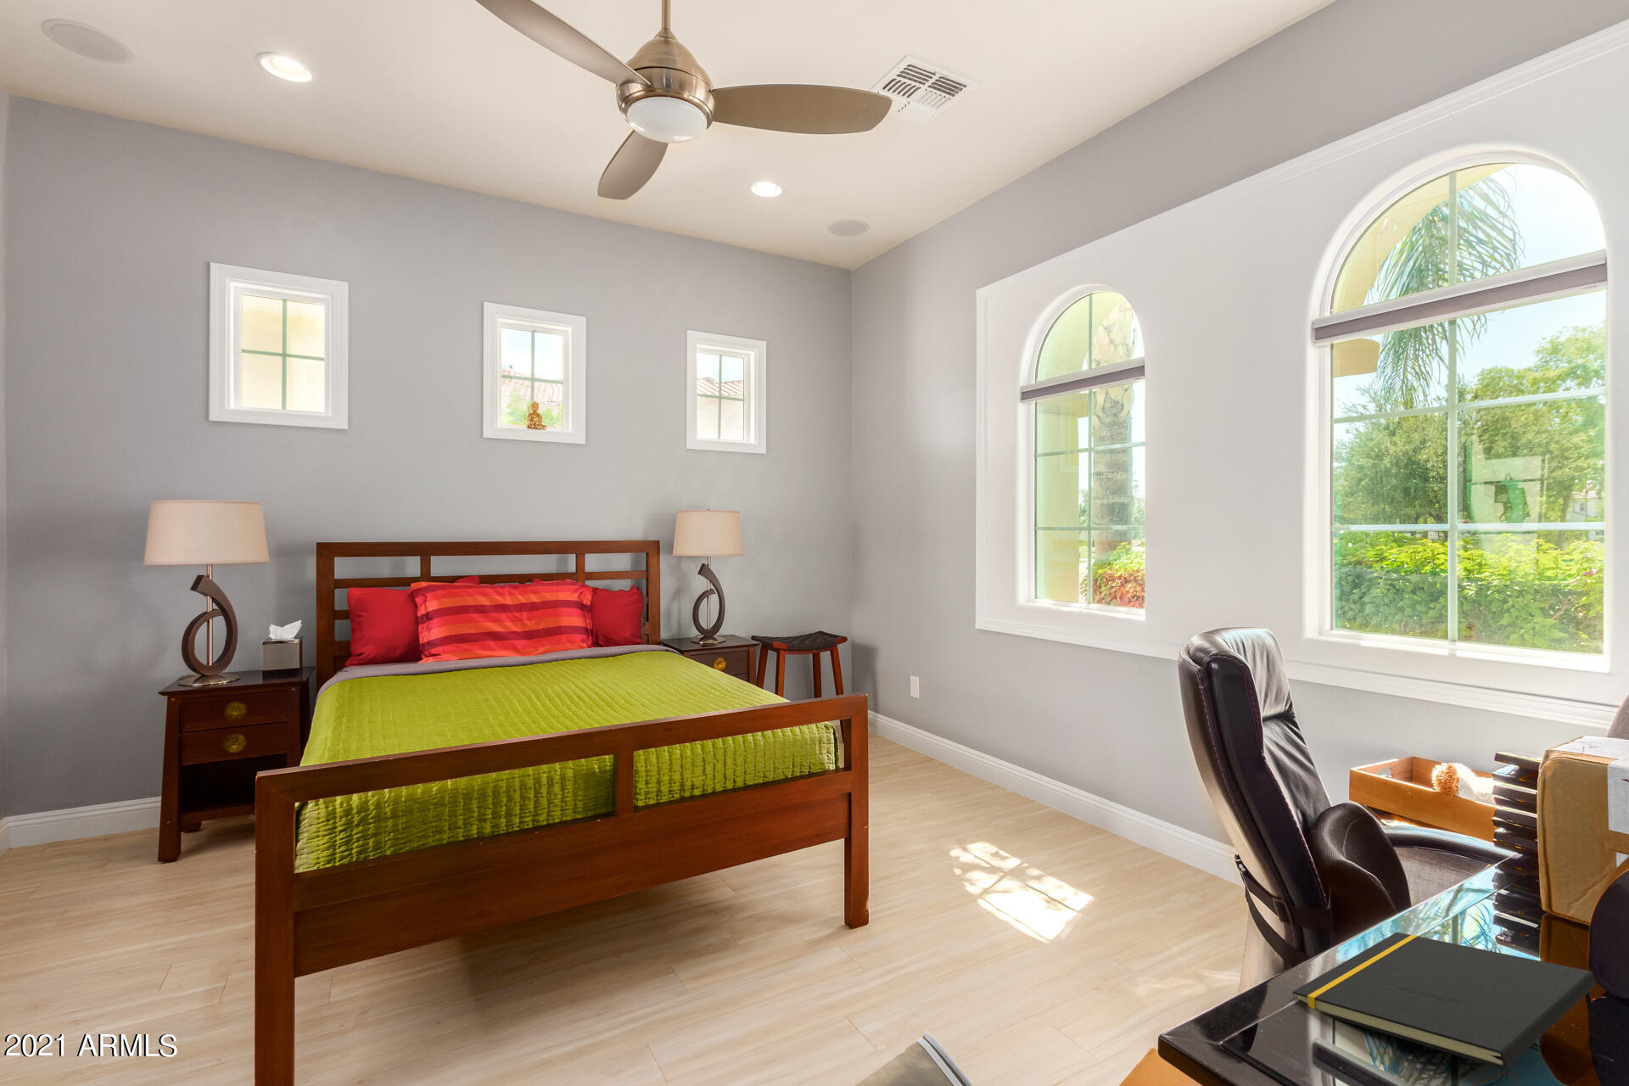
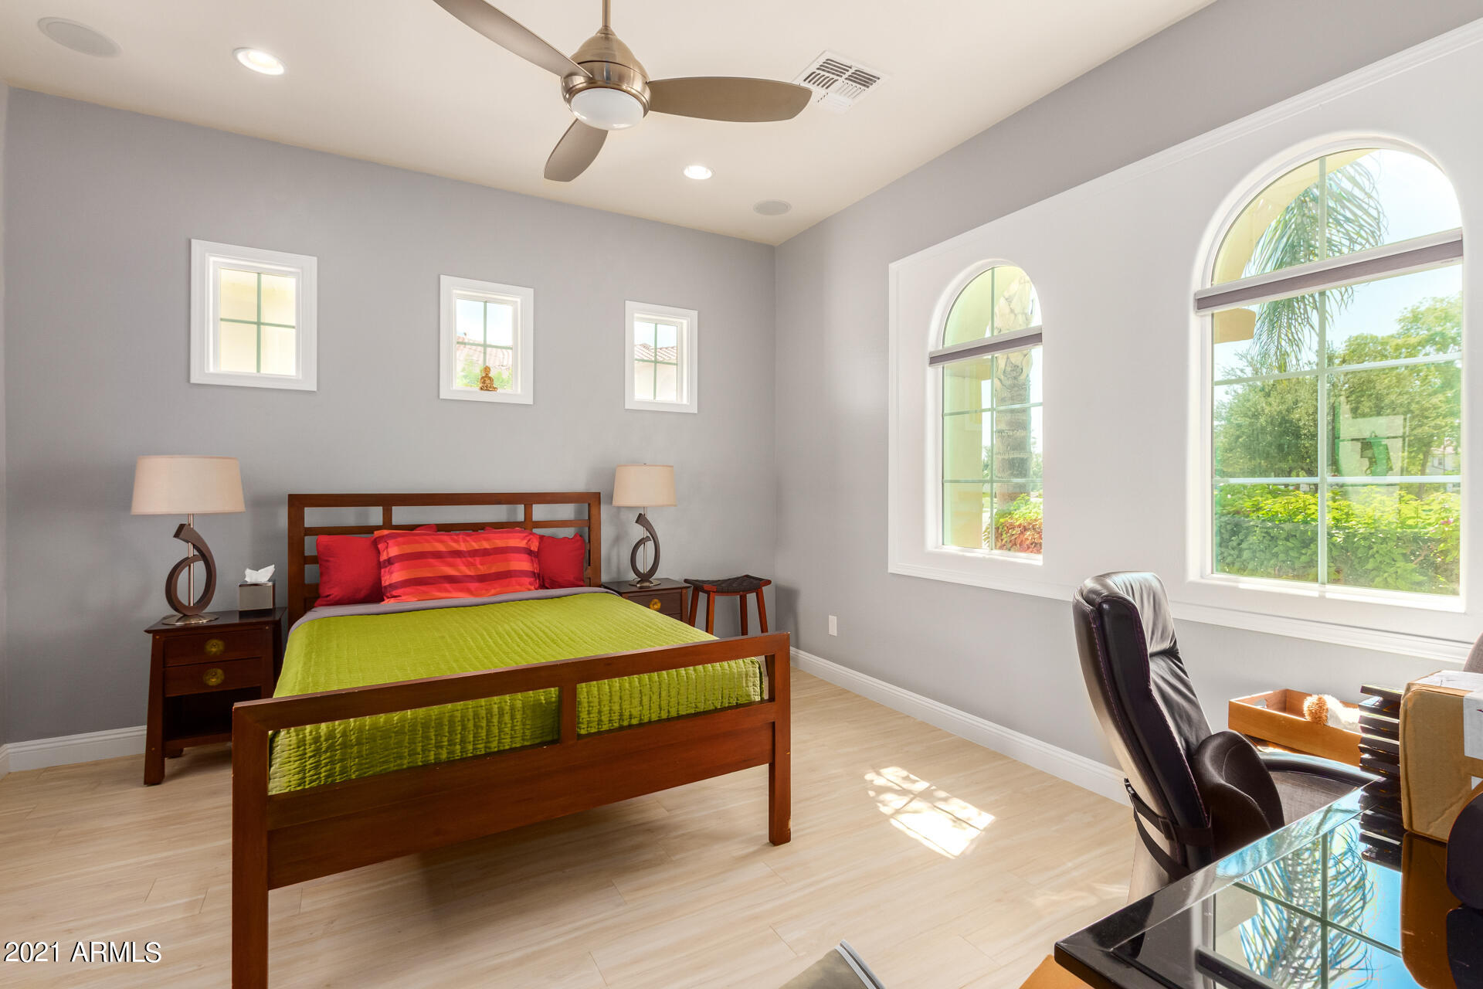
- notepad (1441, 989)
